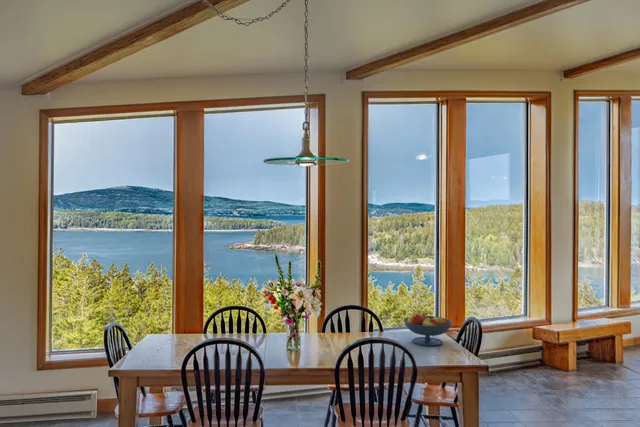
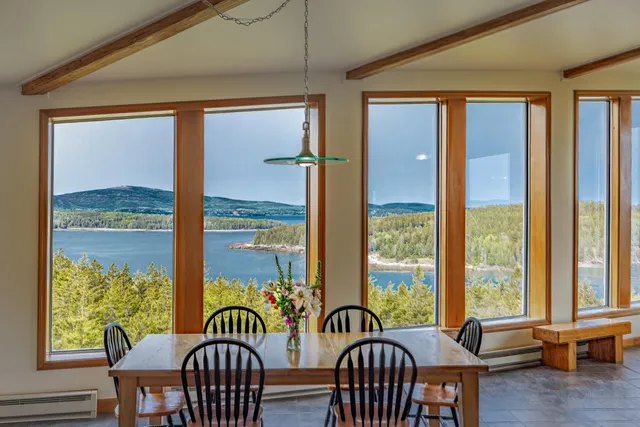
- fruit bowl (427, 327)
